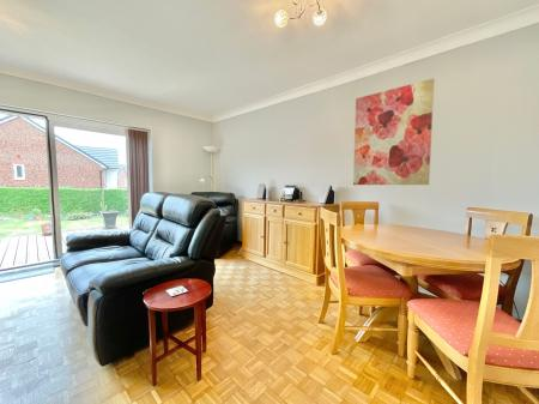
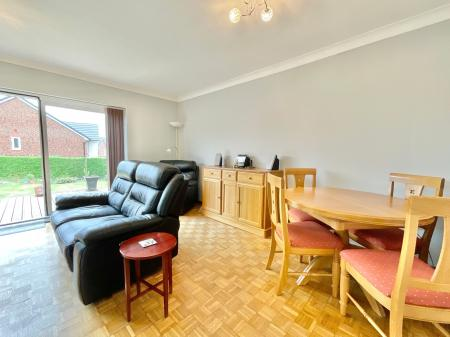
- wall art (389, 138)
